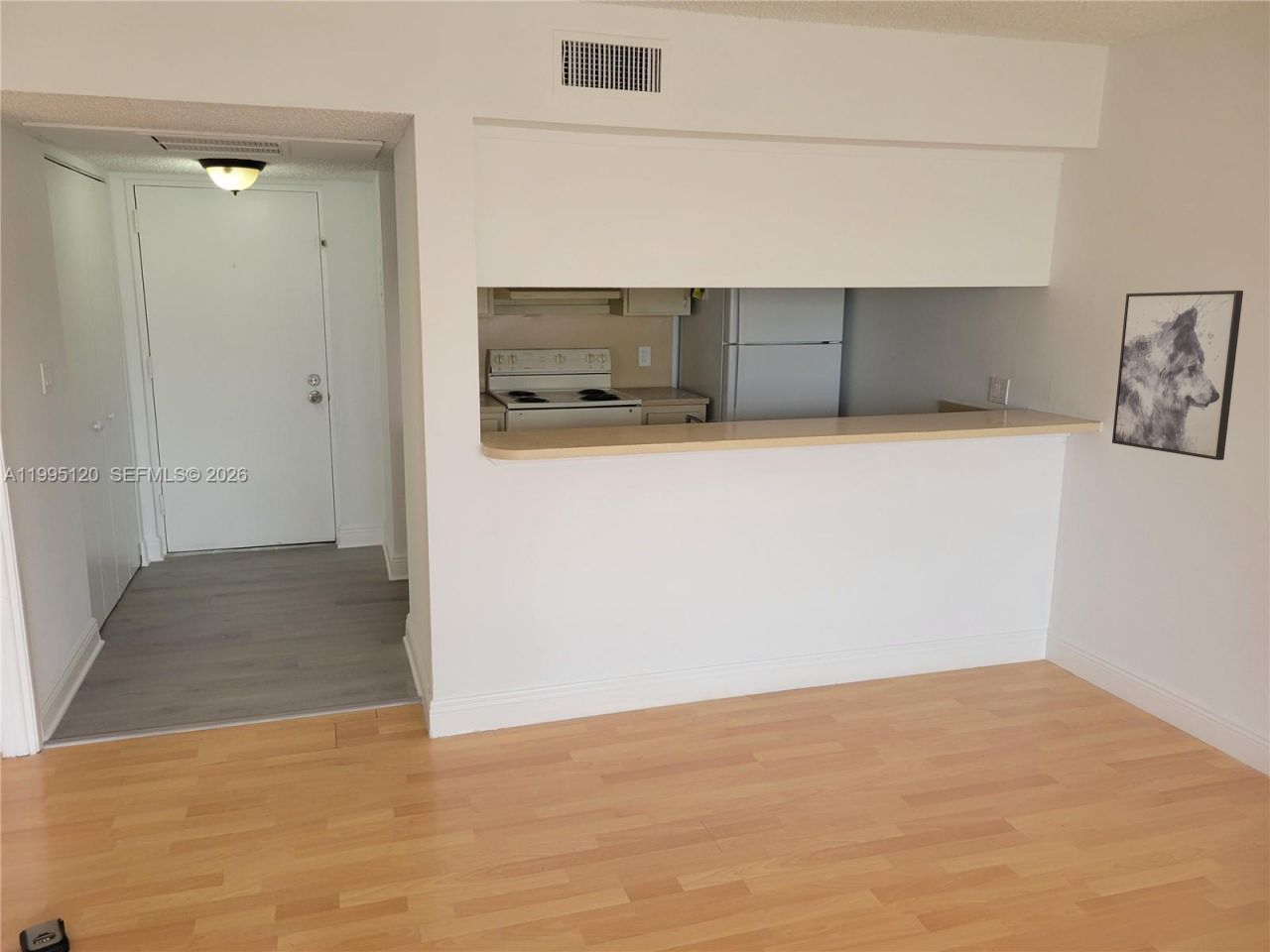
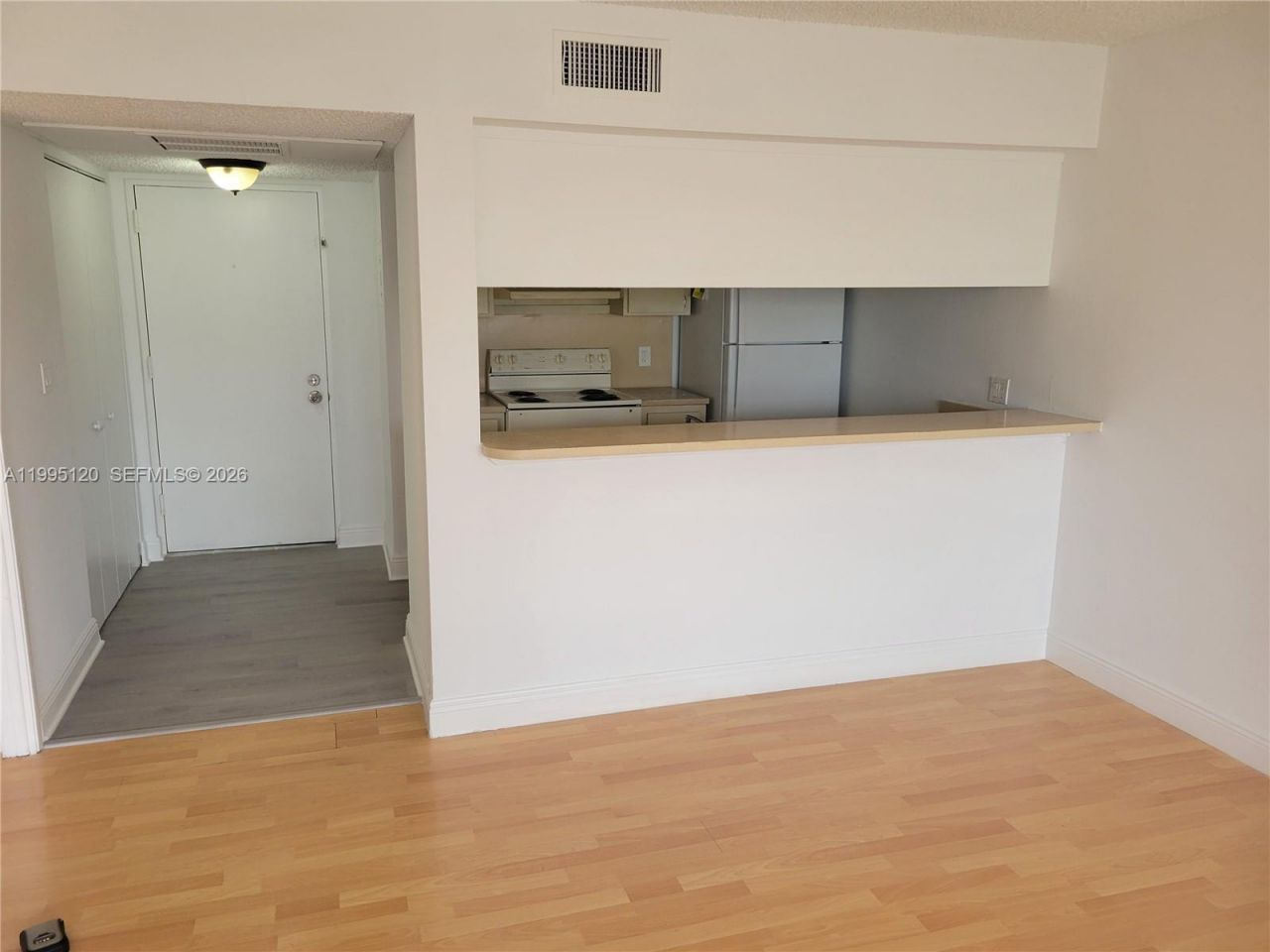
- wall art (1172, 372)
